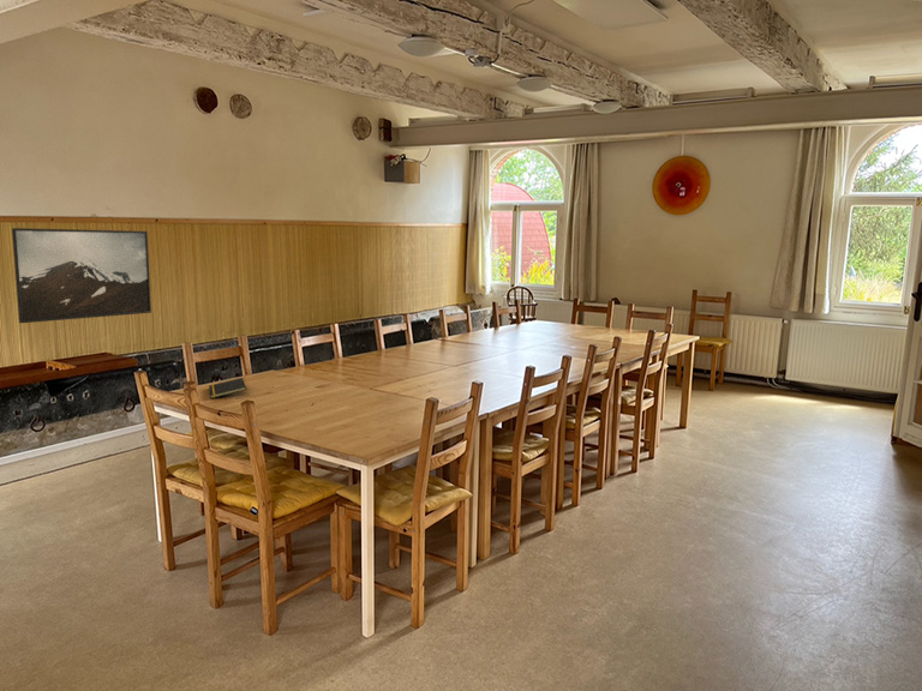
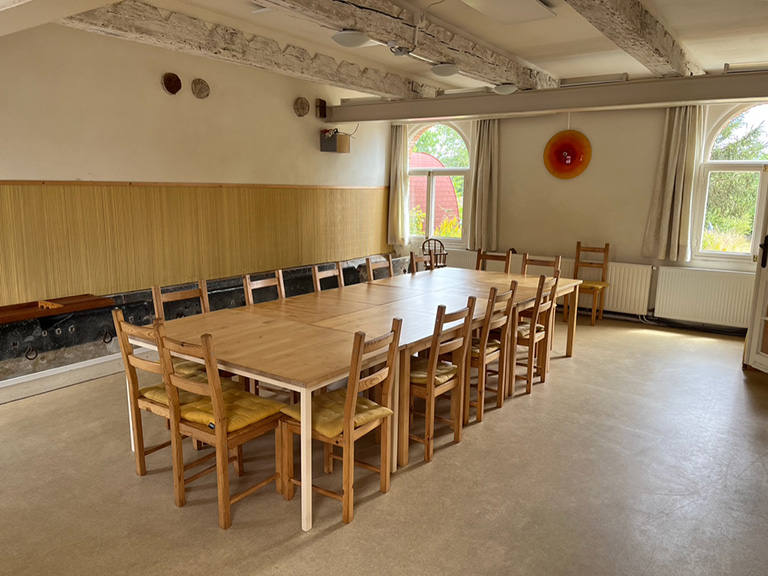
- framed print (86, 274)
- notepad (227, 387)
